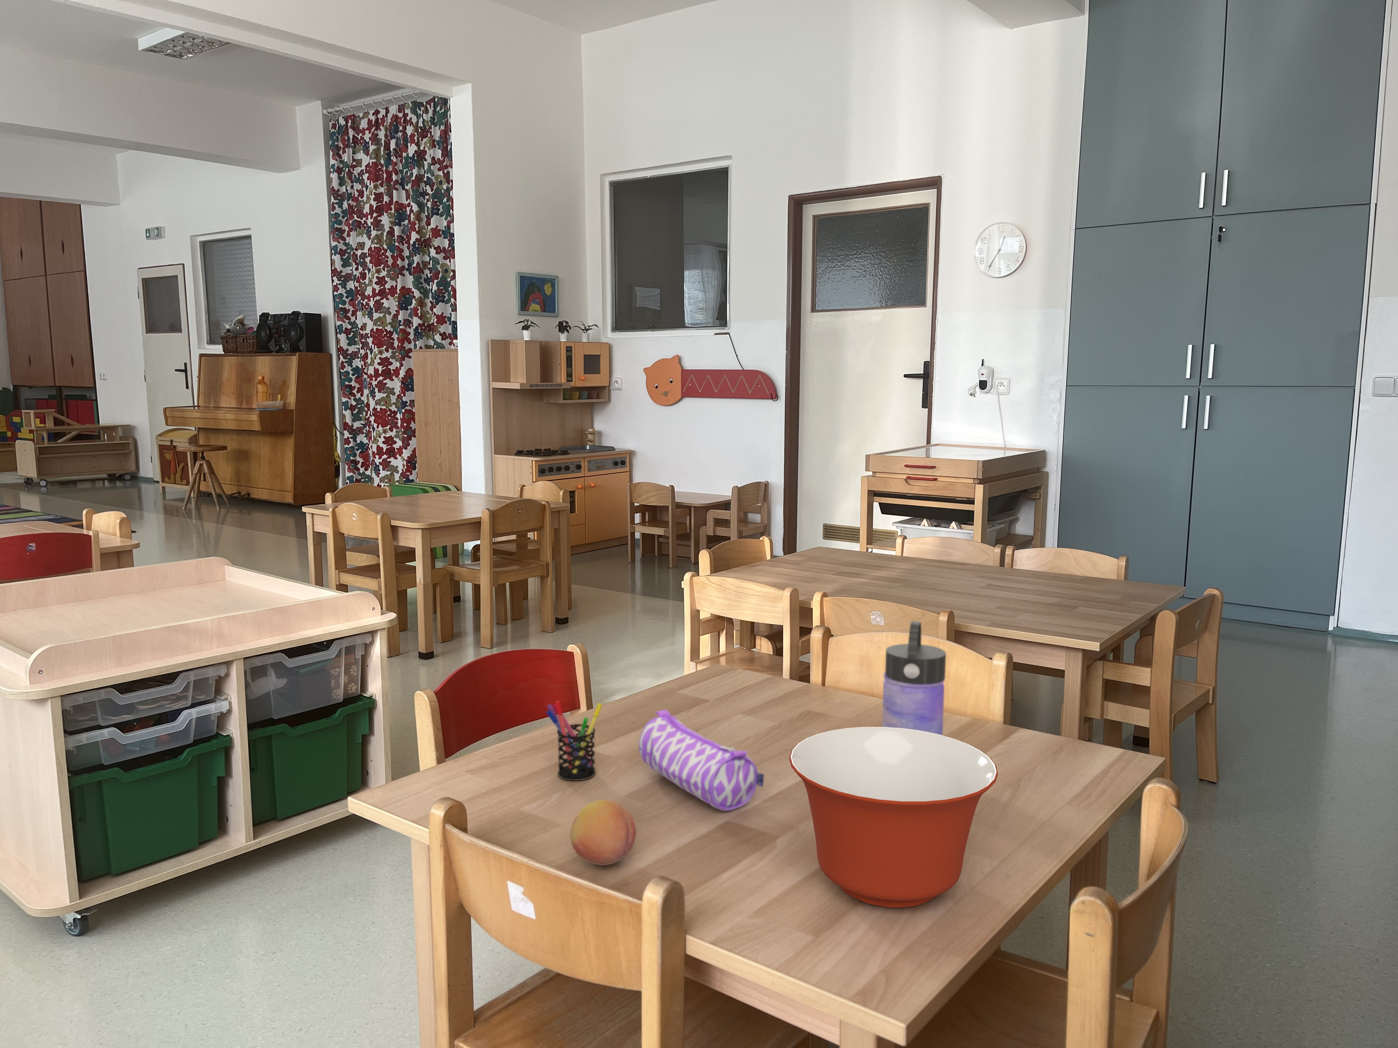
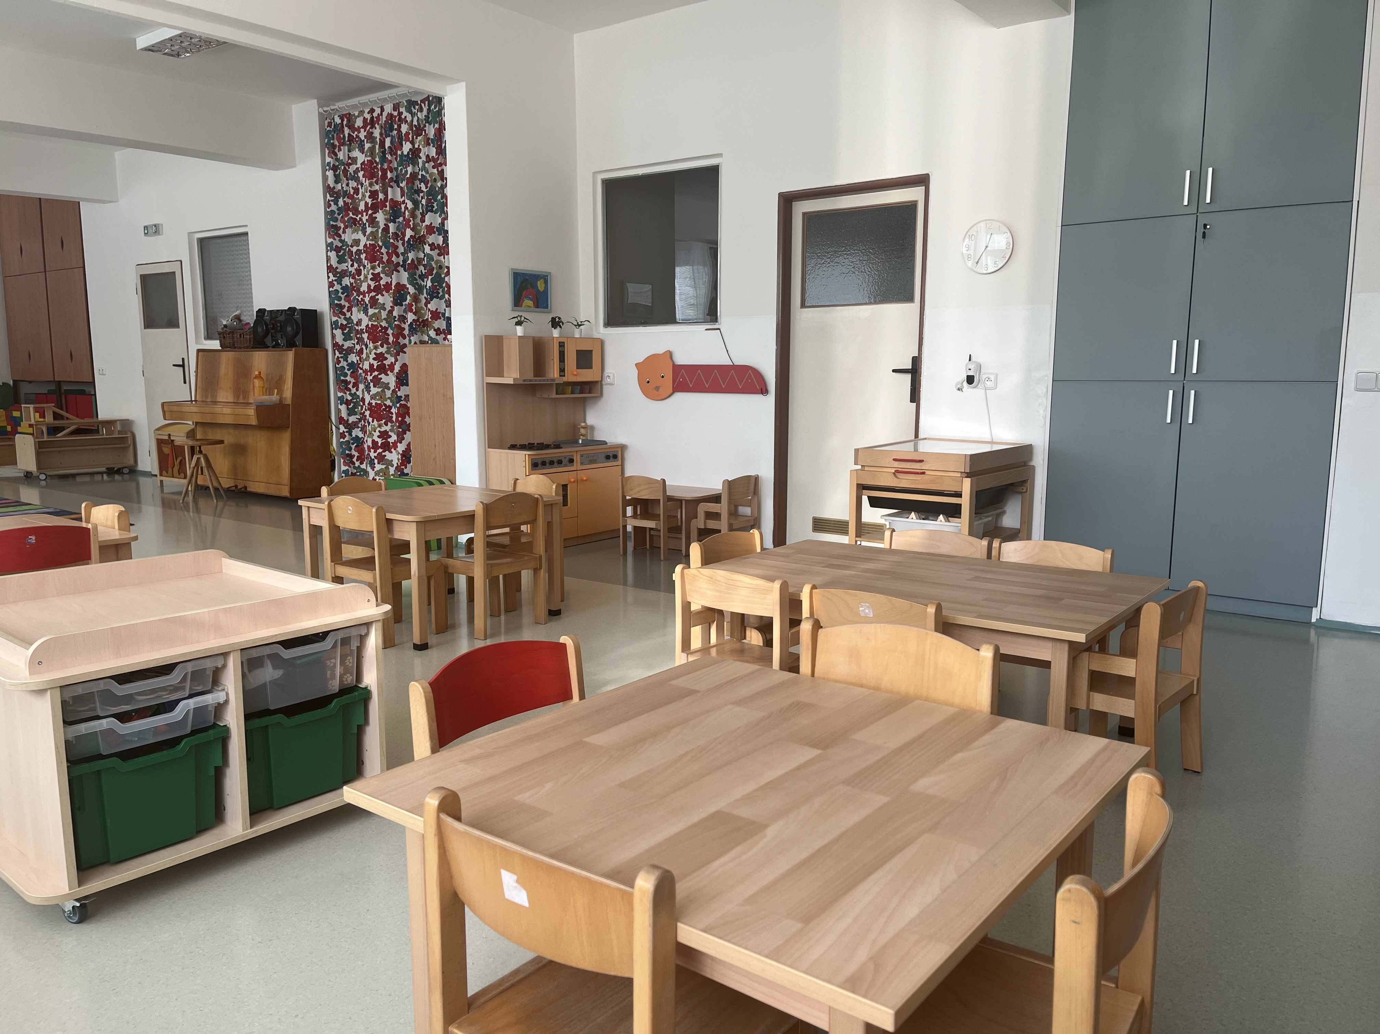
- water bottle (914, 699)
- fruit (604, 831)
- pen holder (576, 738)
- pencil case (696, 760)
- mixing bowl (889, 821)
